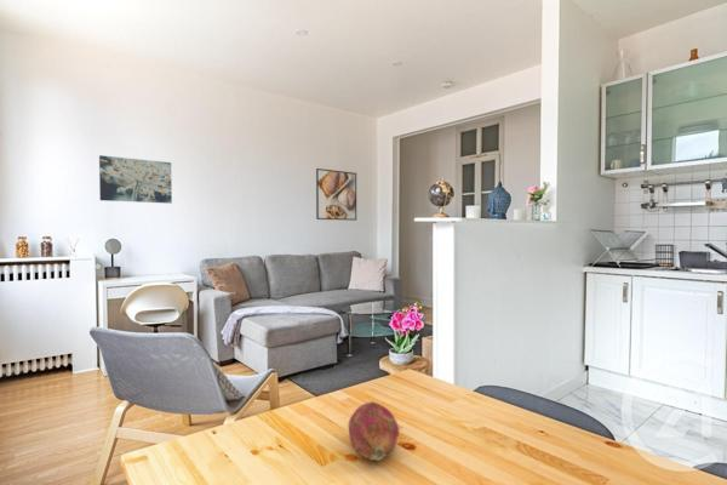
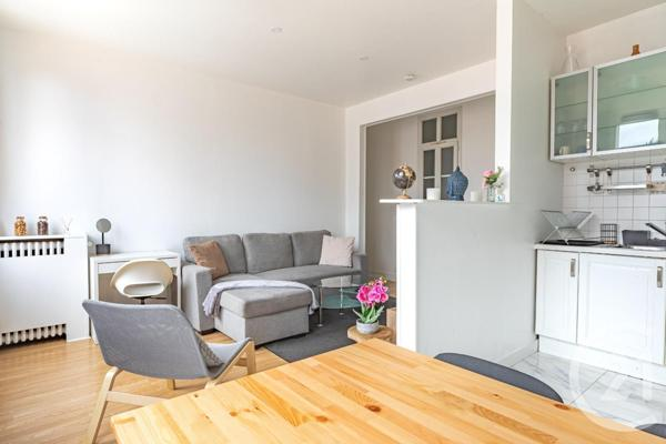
- wall art (137, 181)
- fruit (373, 427)
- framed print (337, 195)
